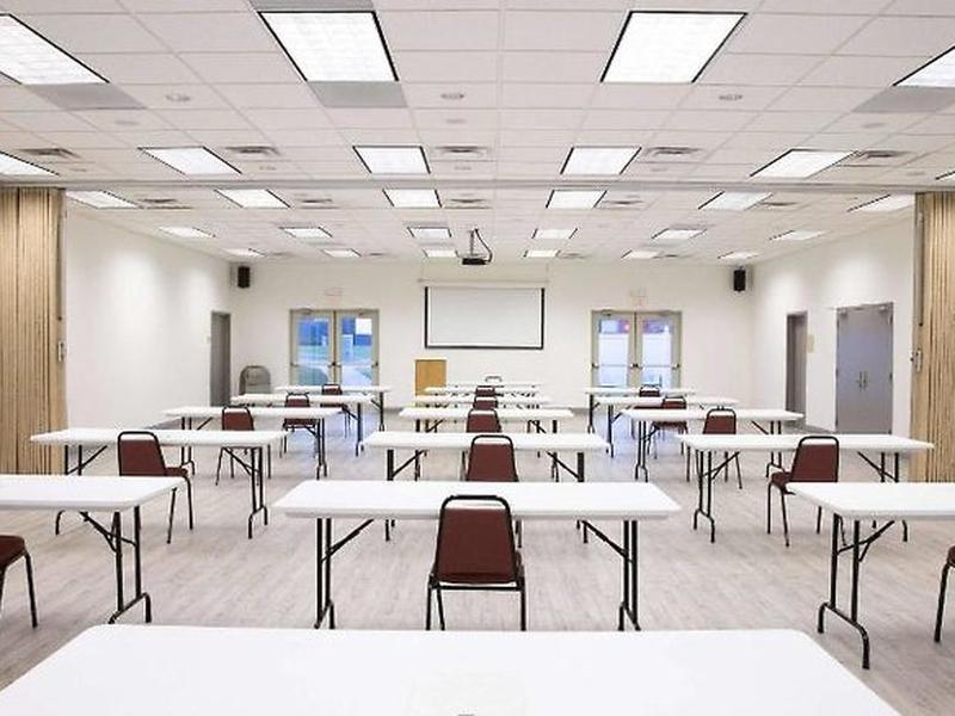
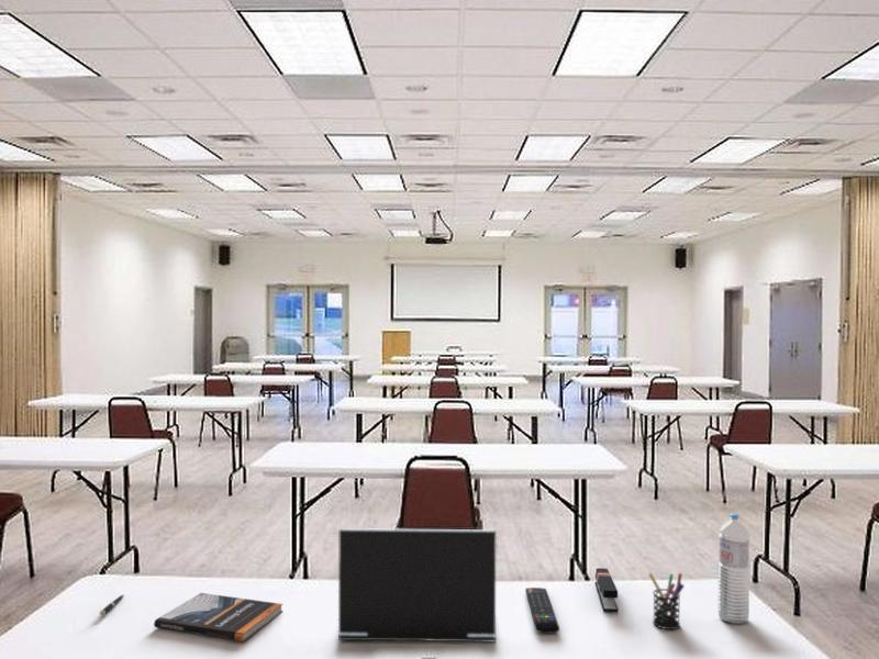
+ remote control (541, 608)
+ pen (113, 602)
+ pen holder (668, 596)
+ water bottle (733, 566)
+ laptop (419, 568)
+ stapler (605, 587)
+ book (220, 615)
